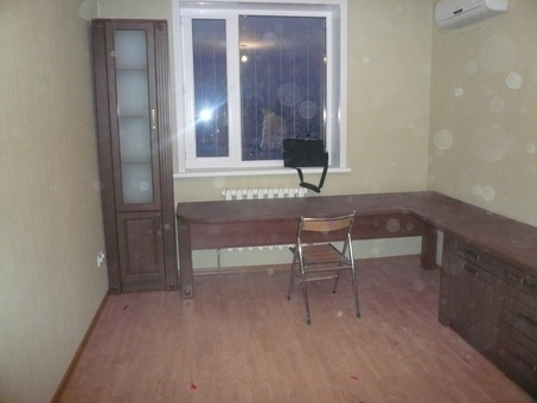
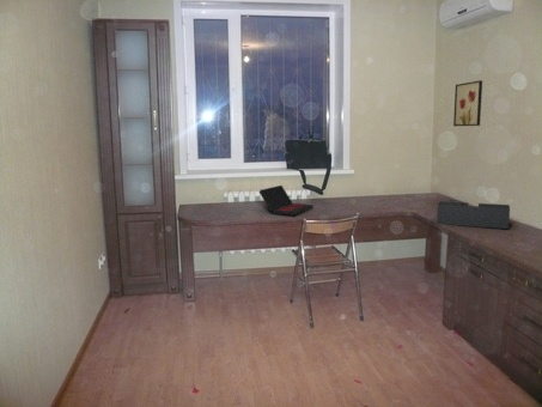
+ laptop (286, 199)
+ wall art (468, 104)
+ desk organizer (471, 214)
